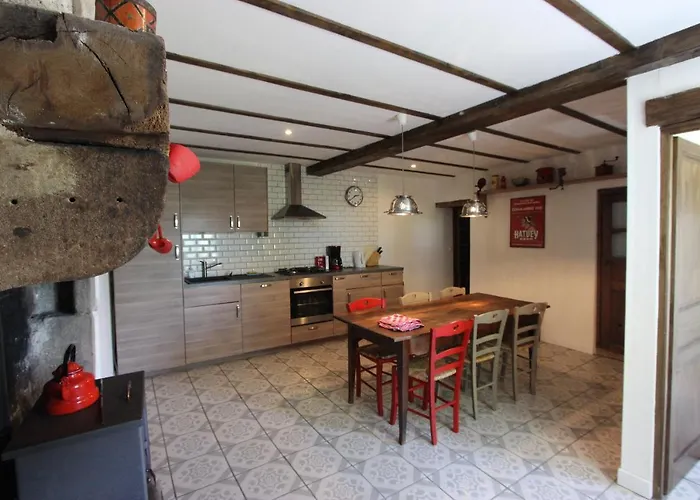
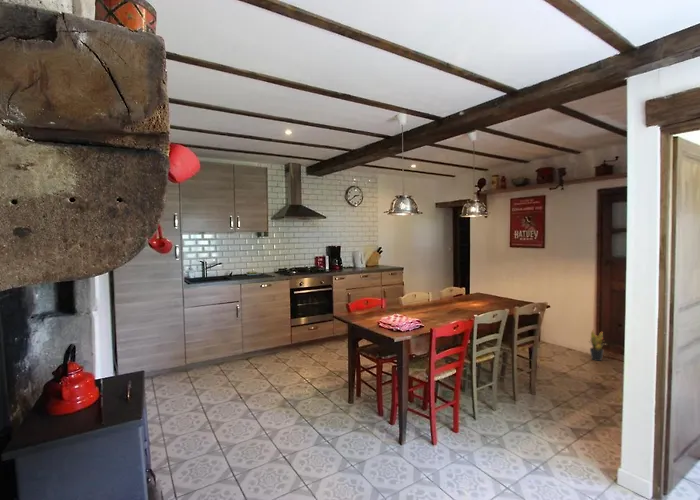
+ potted plant (597, 344)
